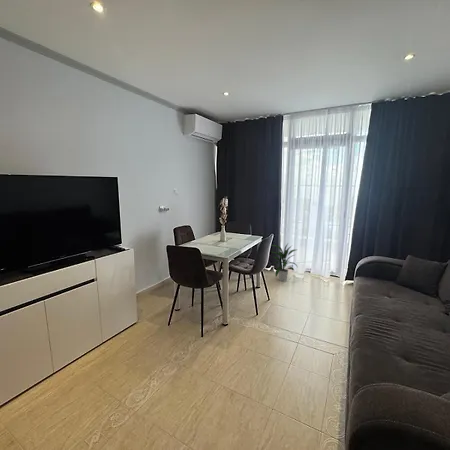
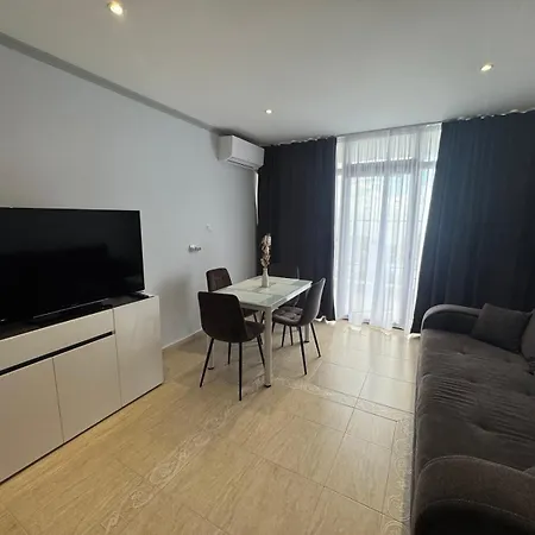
- indoor plant (282, 261)
